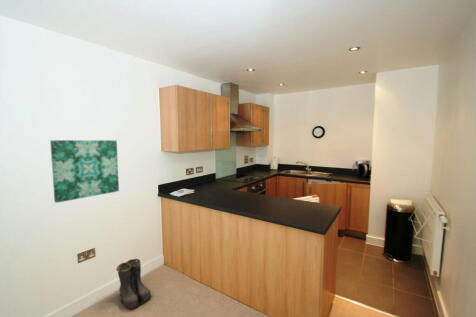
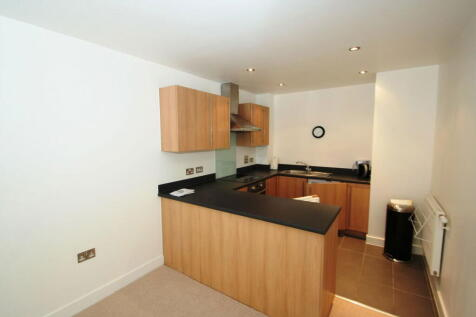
- boots (133, 282)
- wall art (88, 168)
